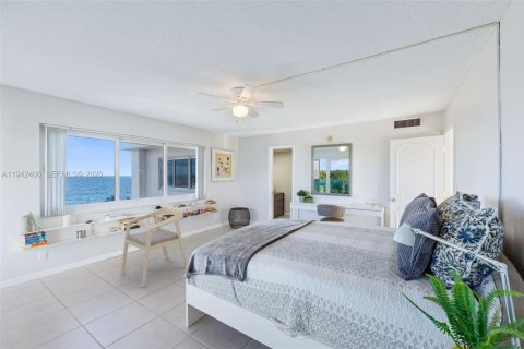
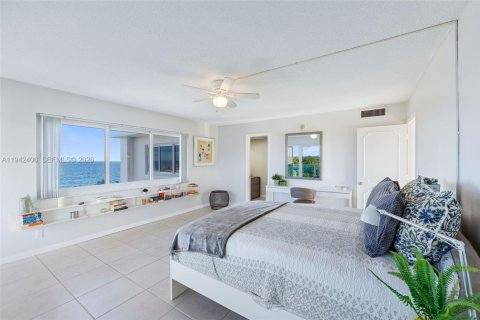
- armchair (156, 240)
